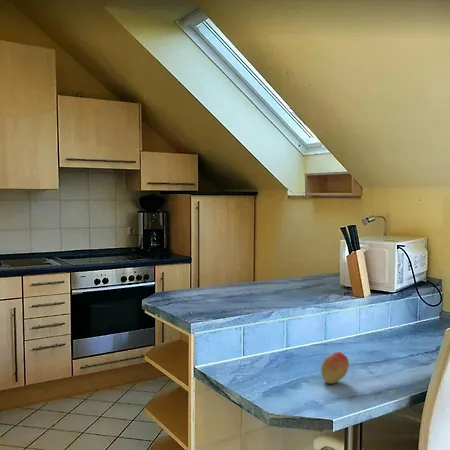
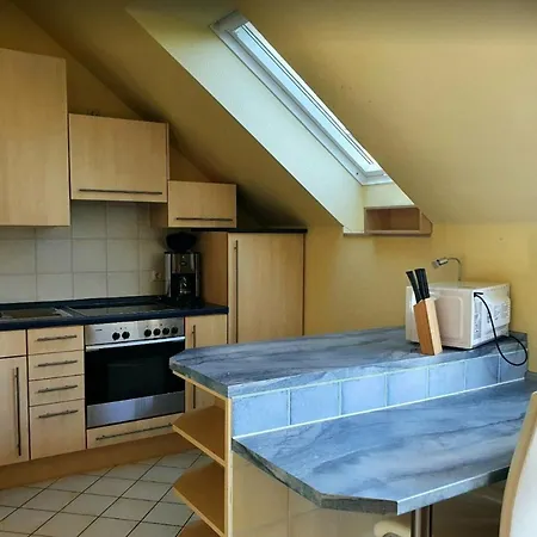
- fruit (335, 367)
